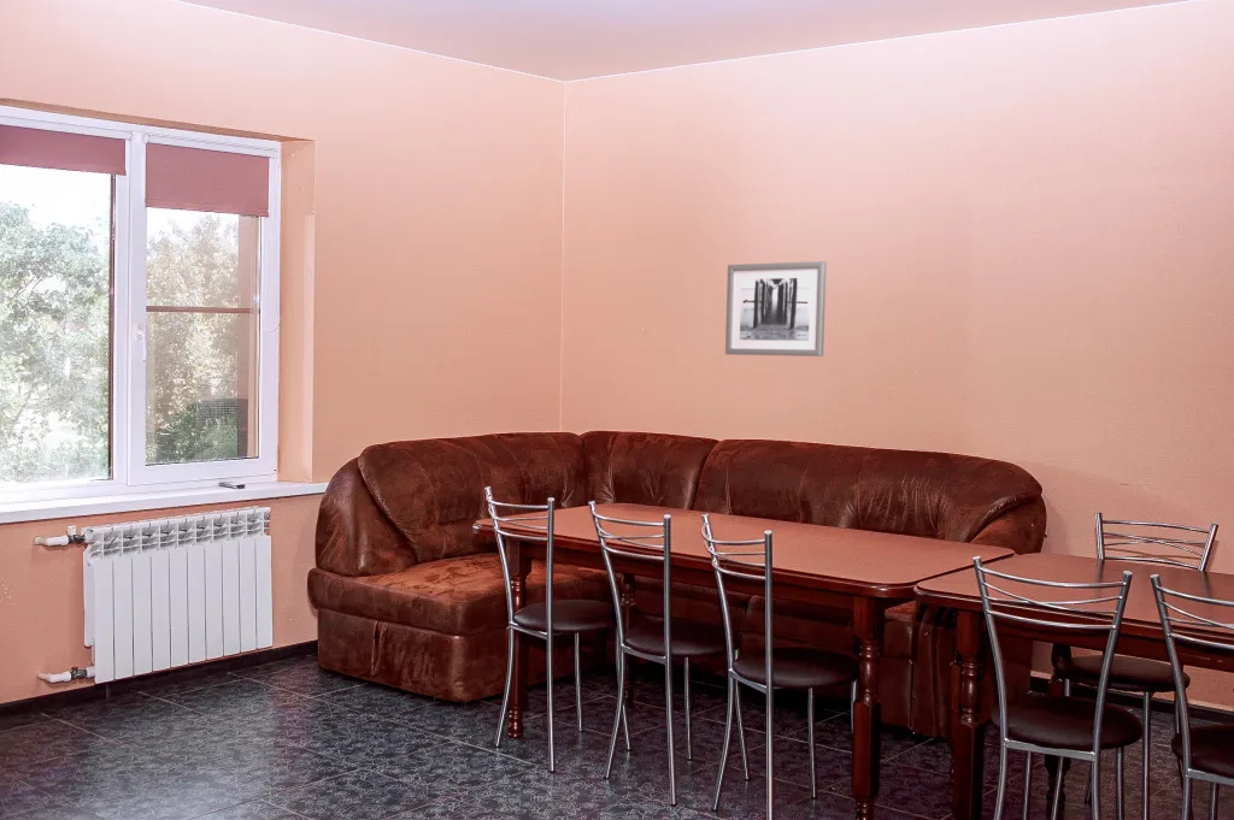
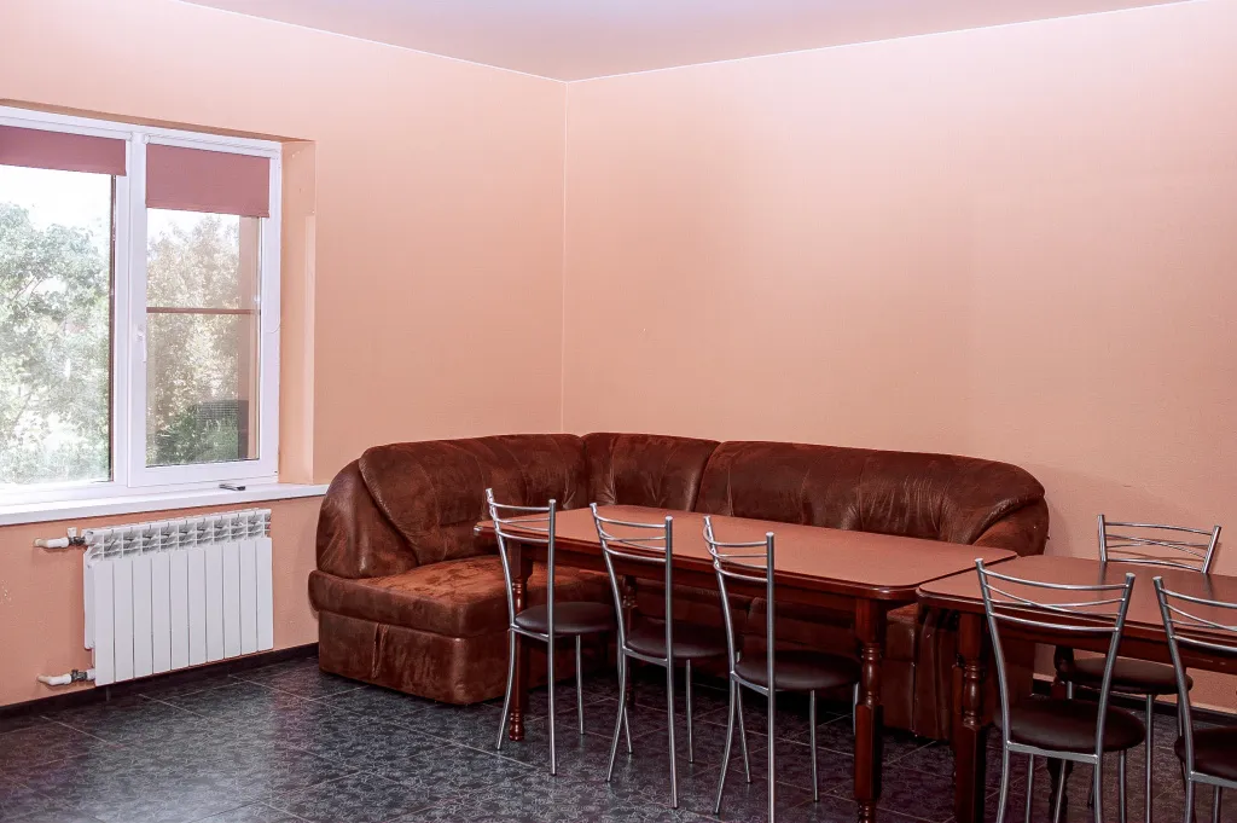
- wall art (774, 308)
